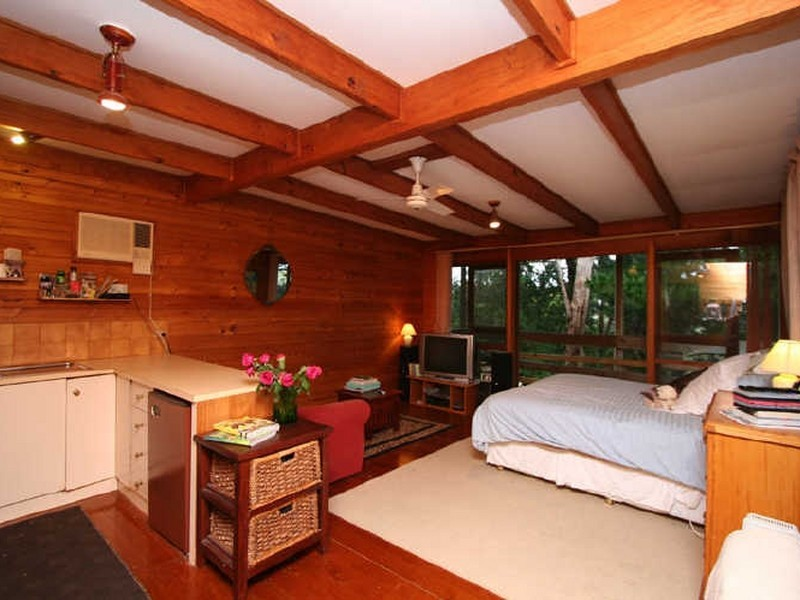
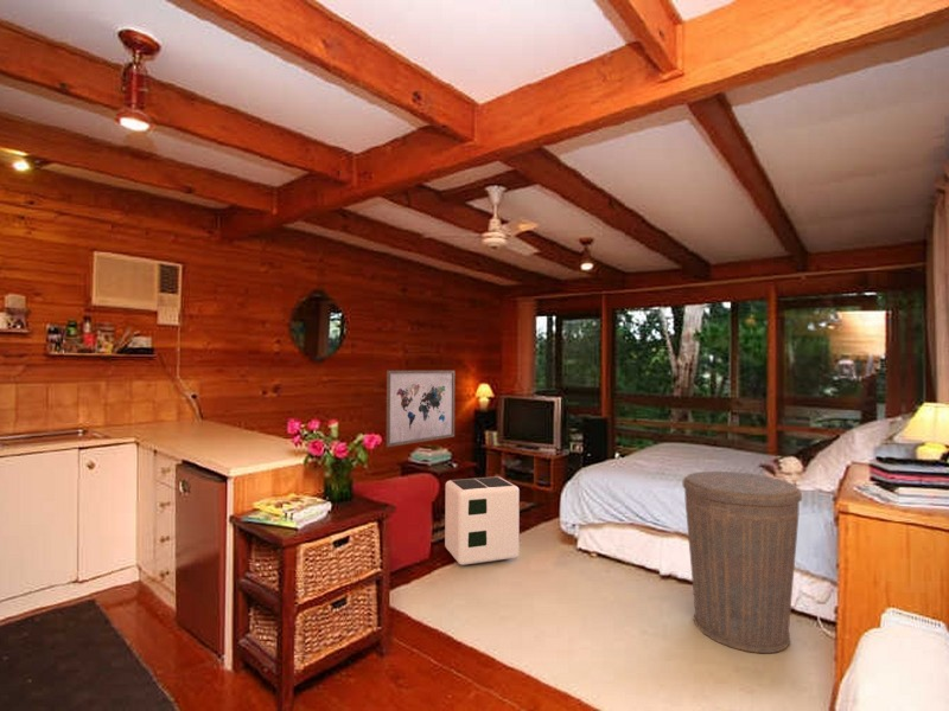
+ wall art (422, 405)
+ air purifier (480, 519)
+ trash can (739, 555)
